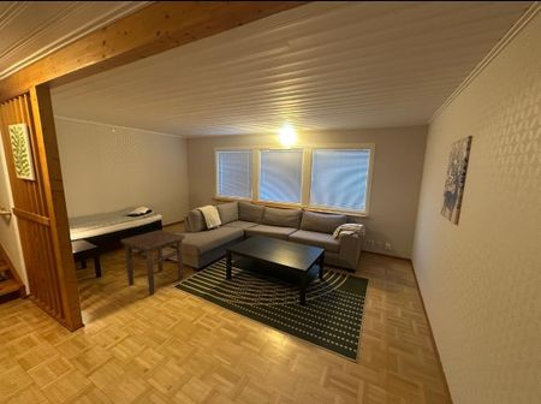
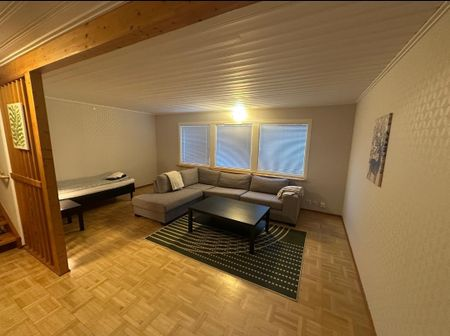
- side table (155, 260)
